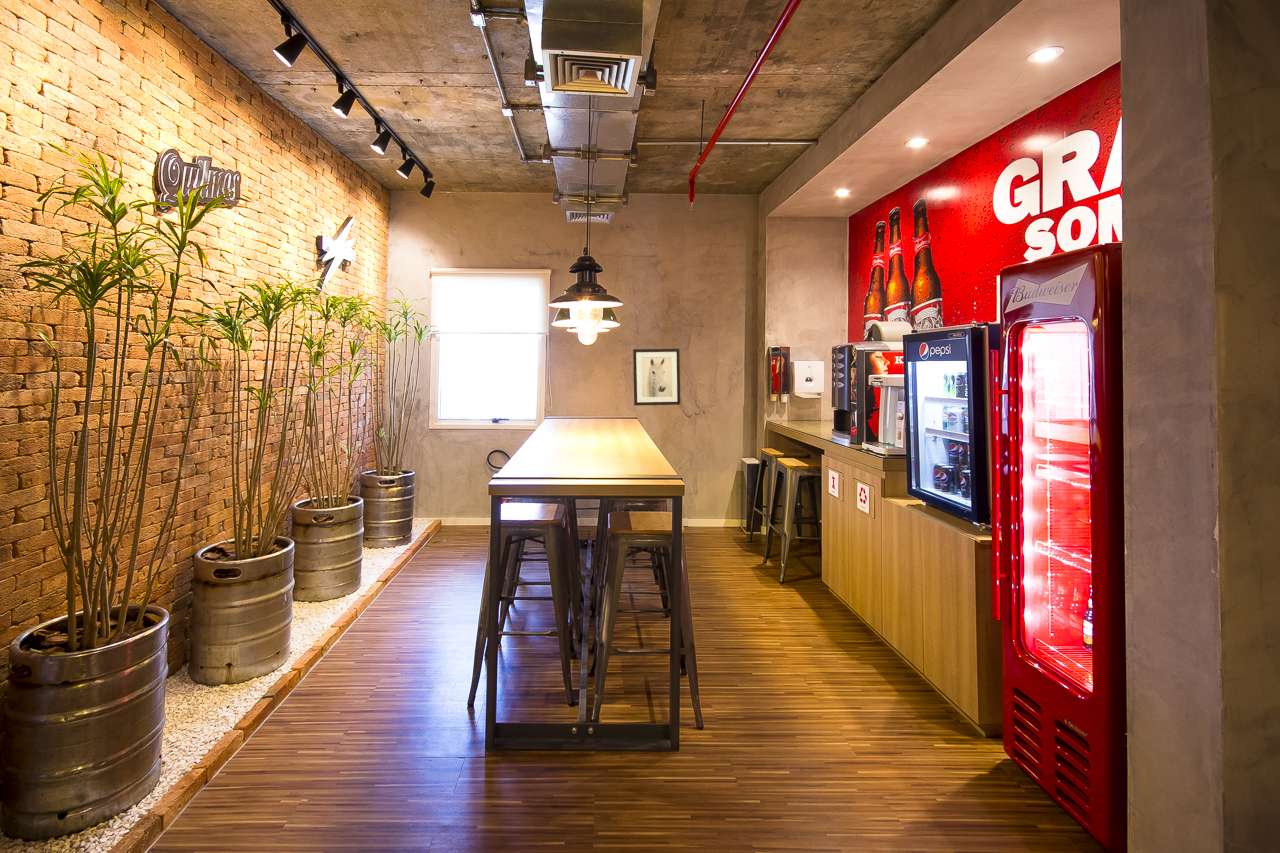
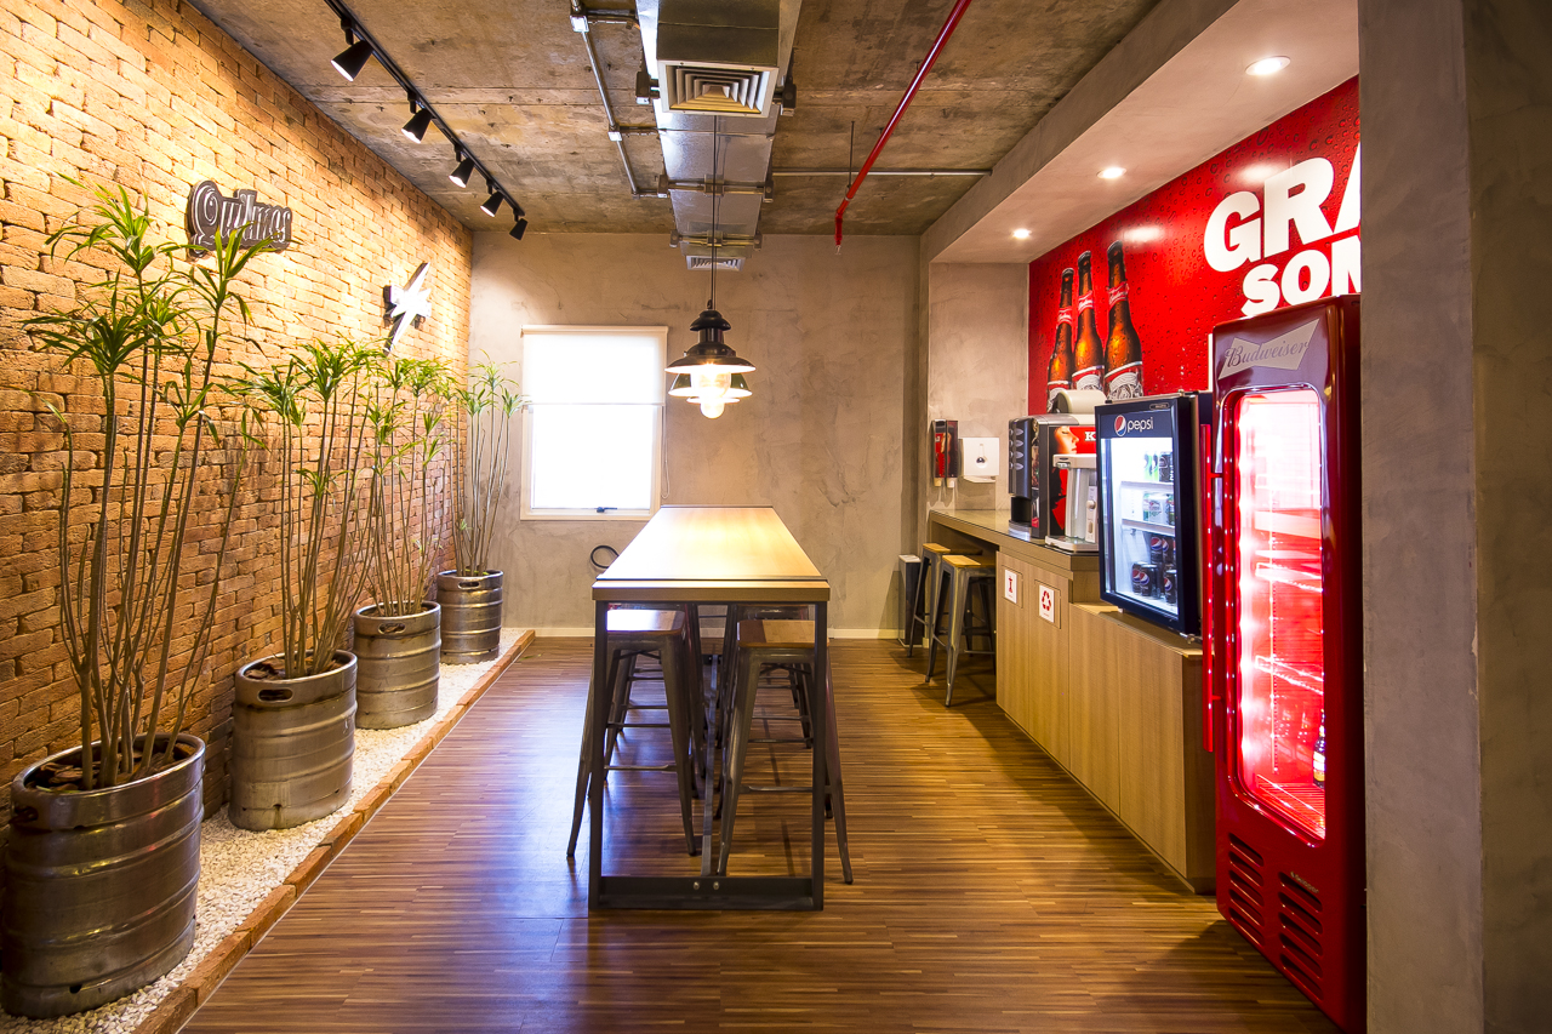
- wall art (656, 377)
